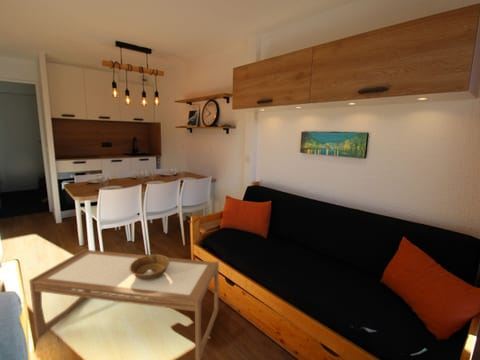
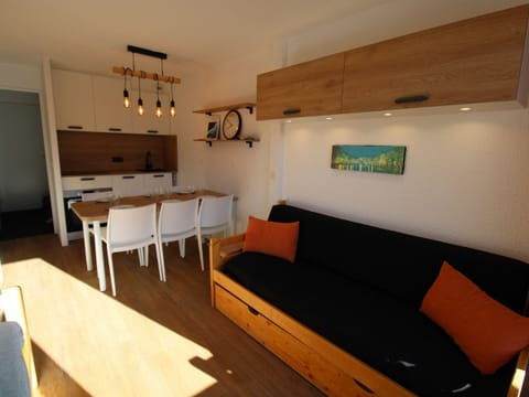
- decorative bowl (150, 266)
- coffee table (133, 297)
